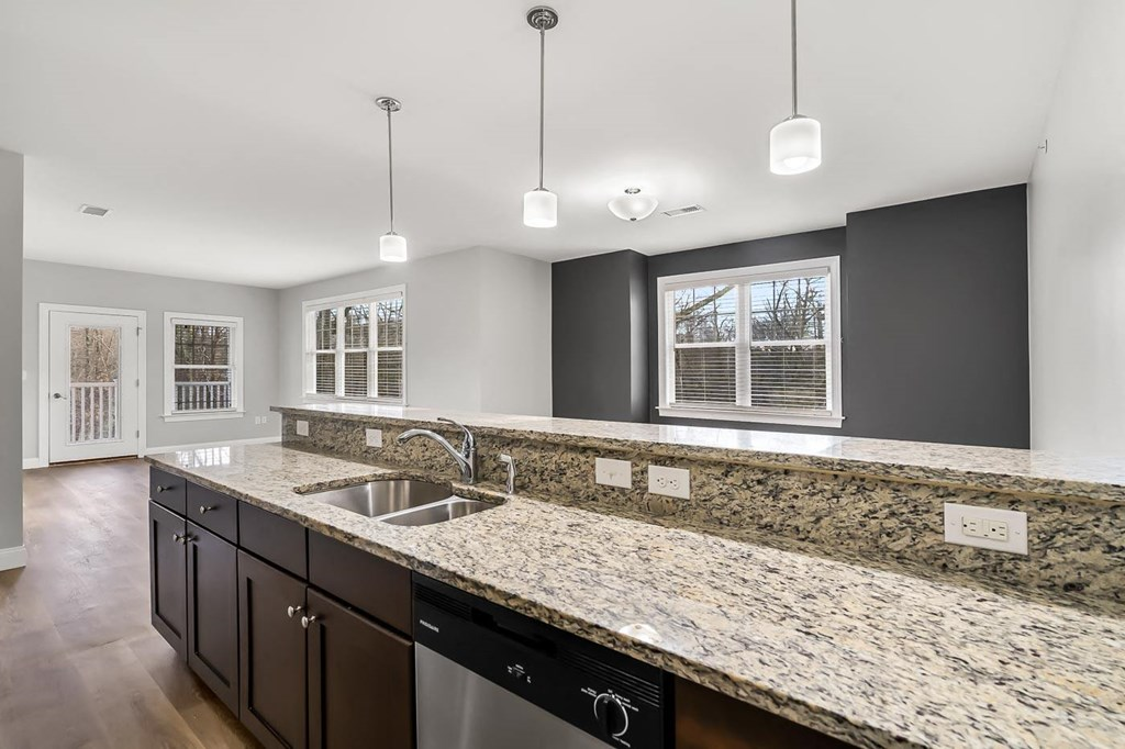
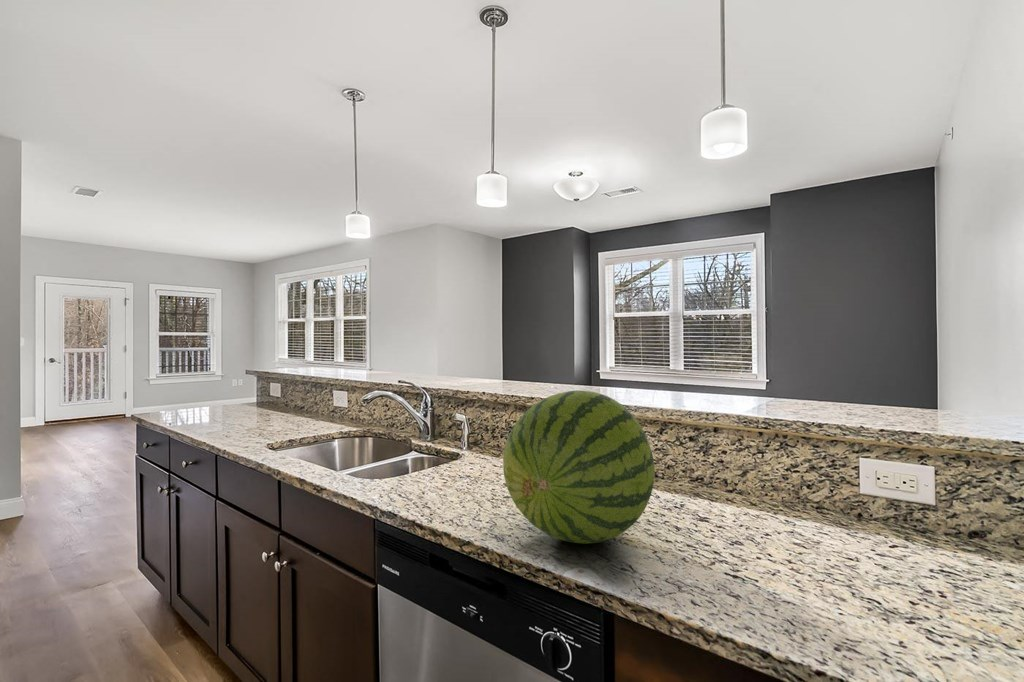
+ fruit (577, 463)
